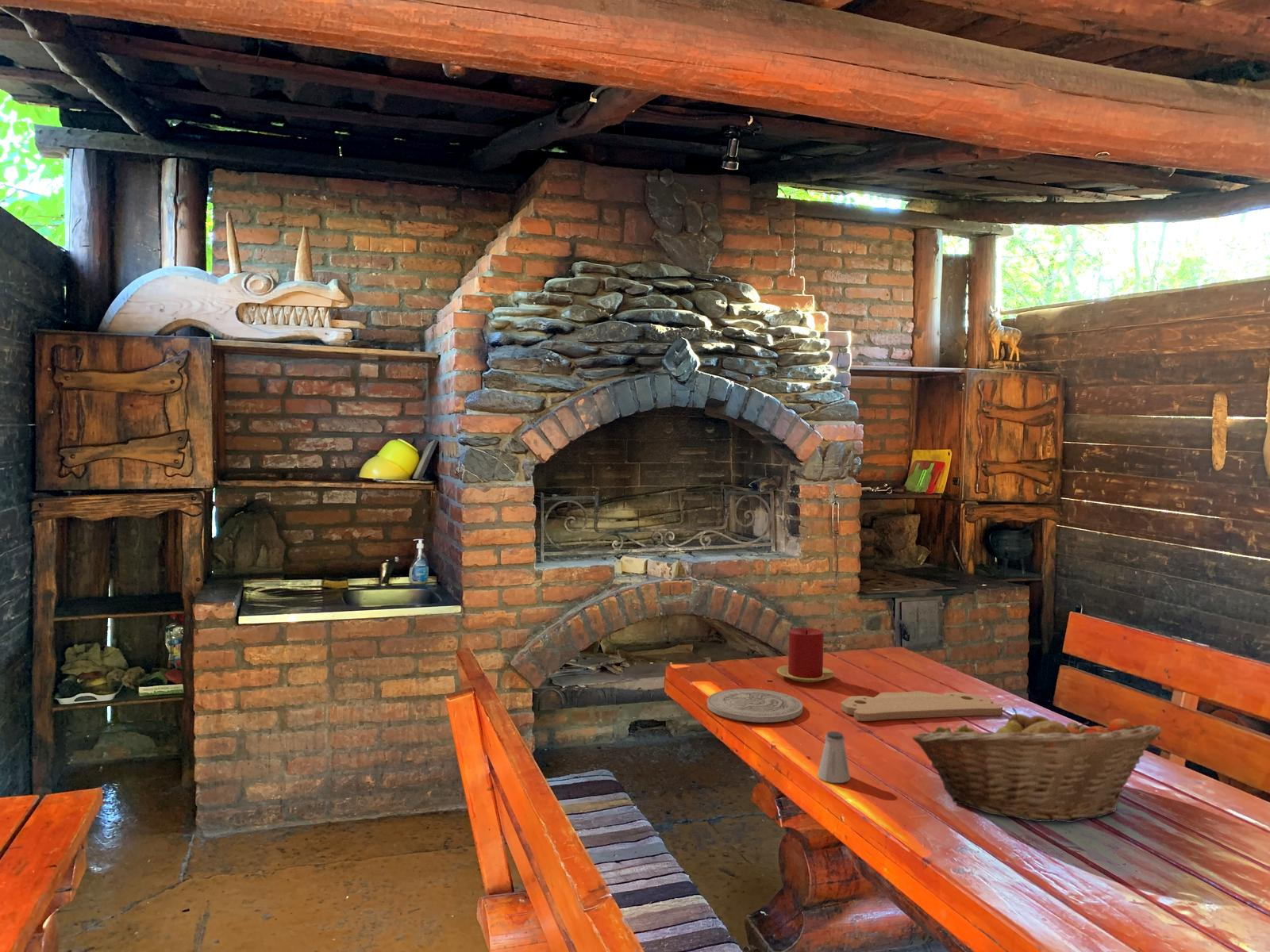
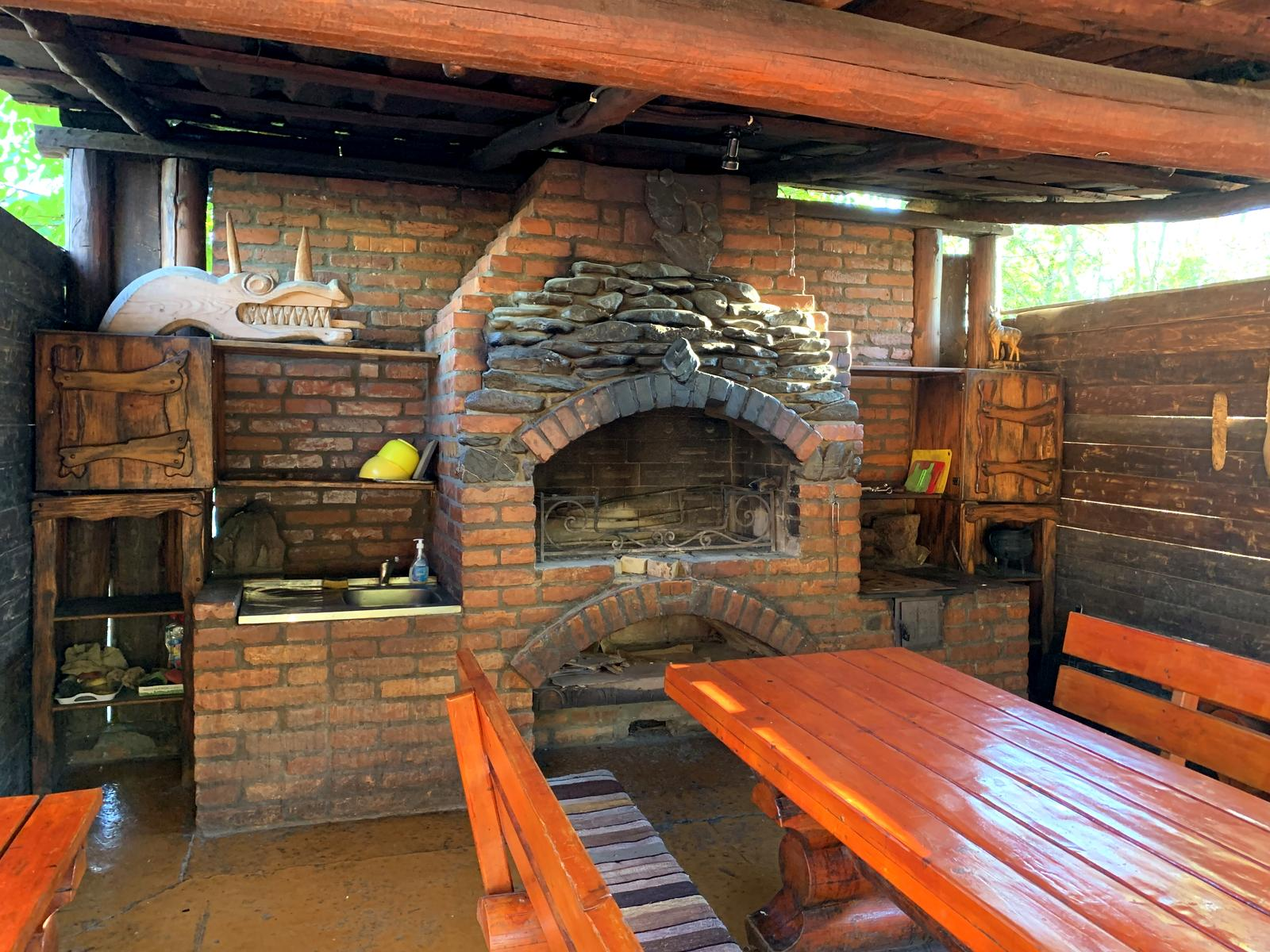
- fruit basket (1033, 752)
- saltshaker (834, 755)
- candle (806, 654)
- plate (754, 704)
- cutting board (916, 704)
